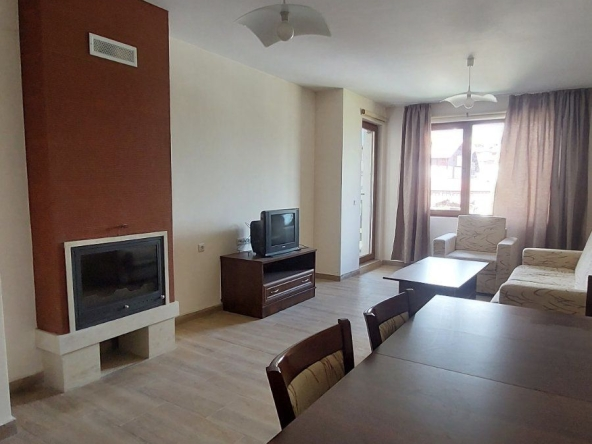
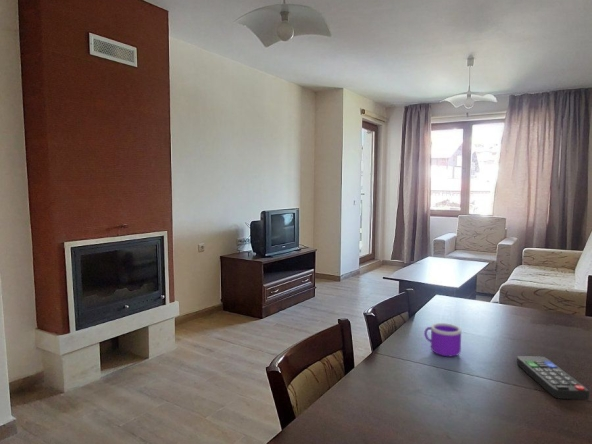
+ remote control (549, 375)
+ mug (441, 339)
